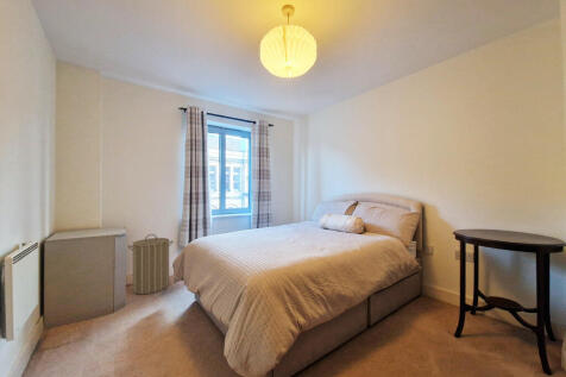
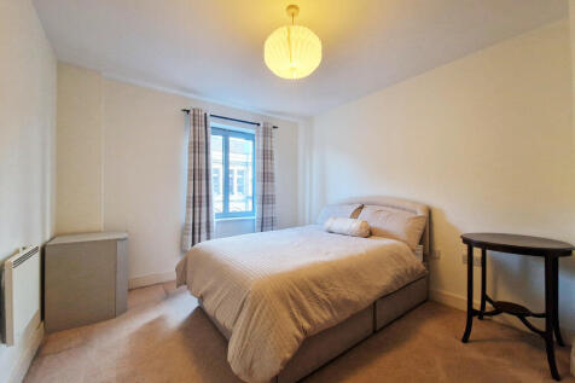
- laundry hamper (151, 259)
